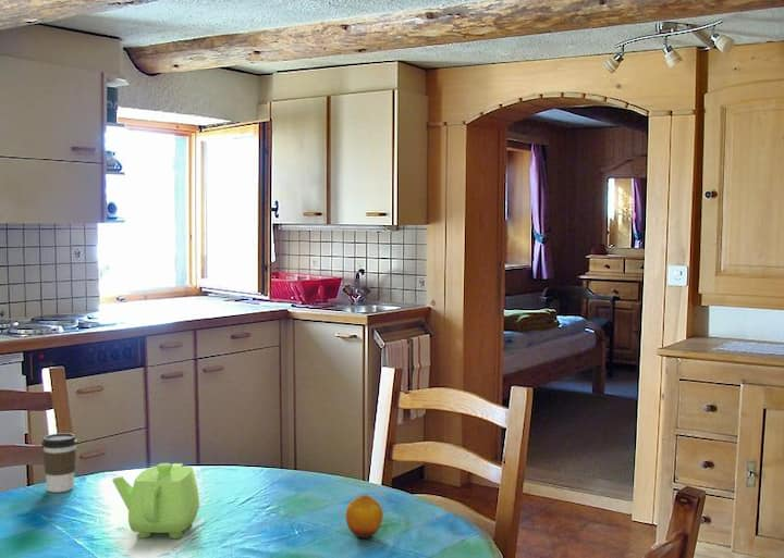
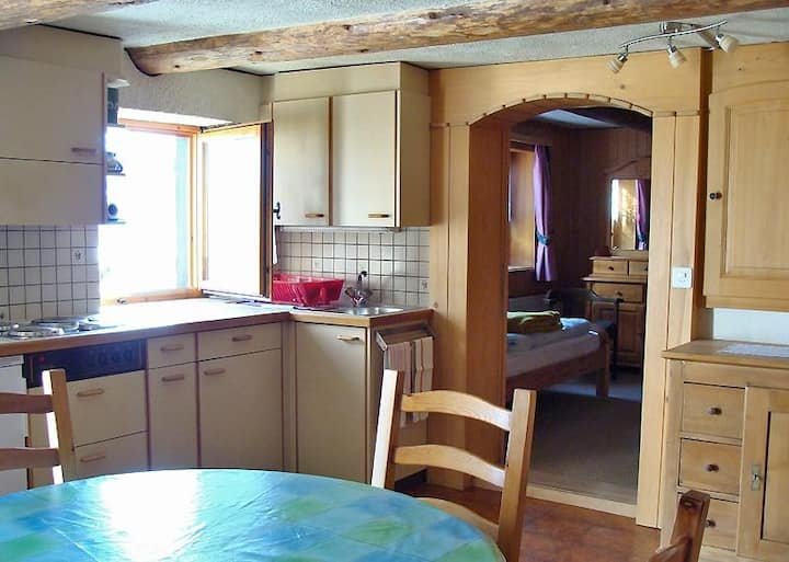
- teapot (155, 496)
- fruit (364, 516)
- coffee cup (60, 462)
